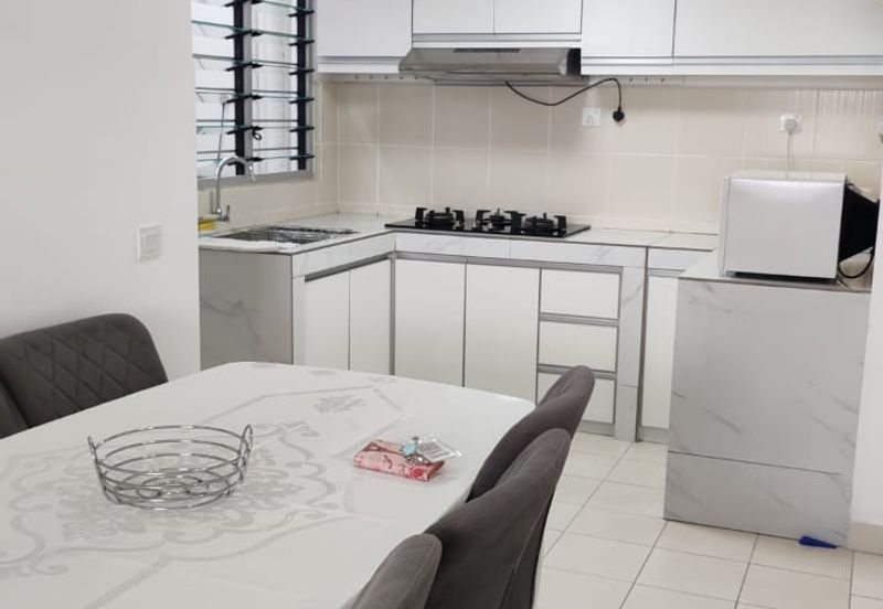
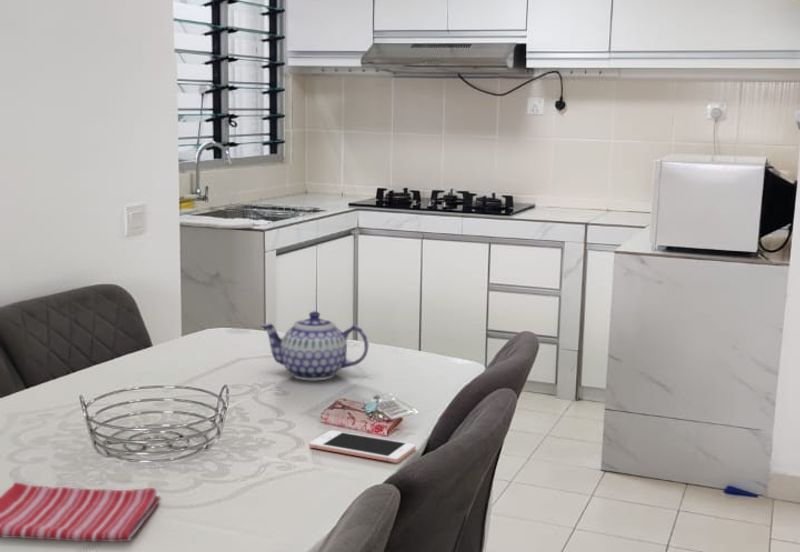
+ teapot (313, 343)
+ dish towel (68, 511)
+ cell phone (362, 446)
